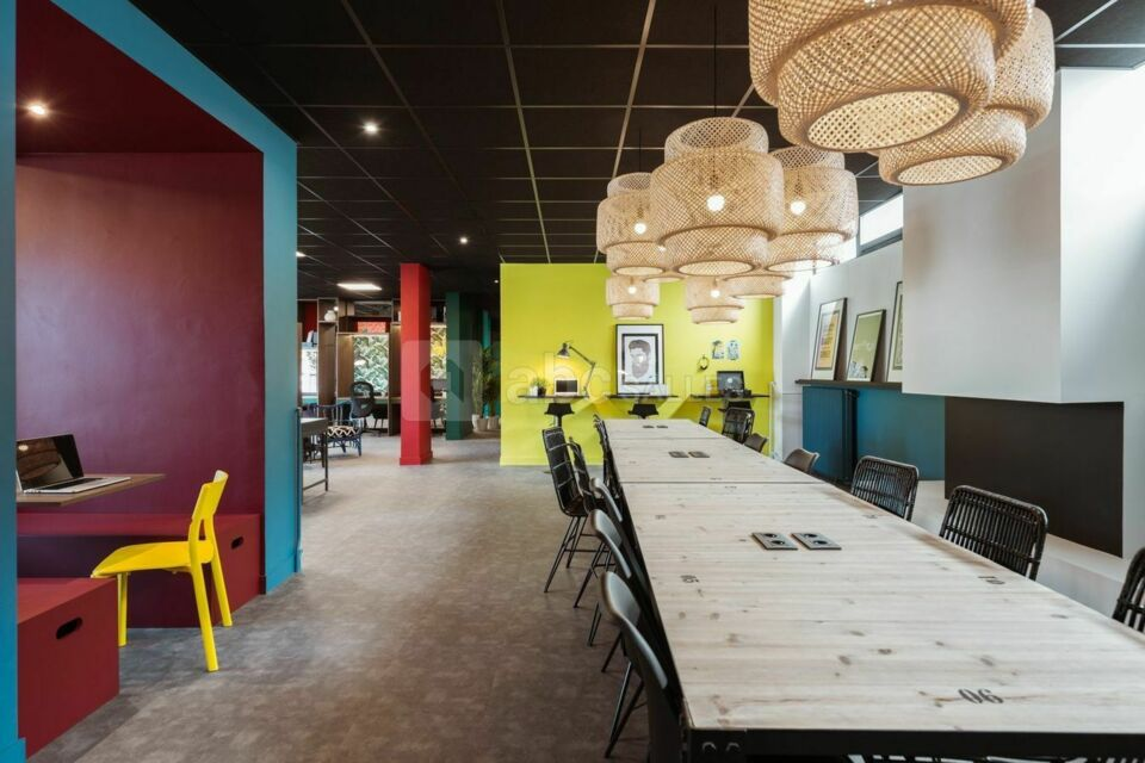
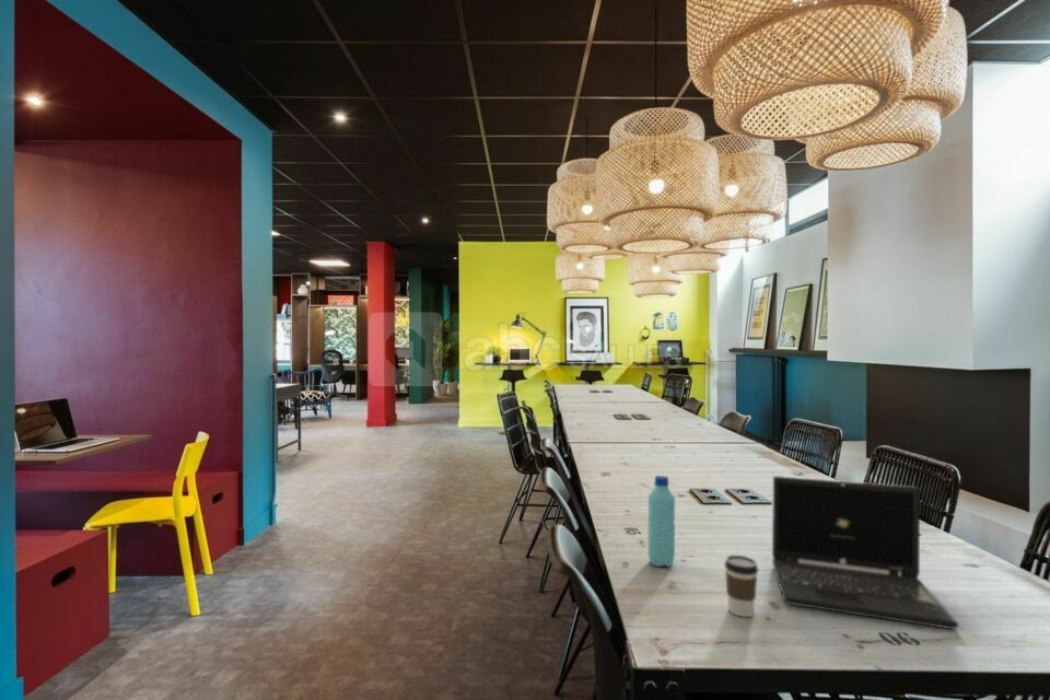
+ coffee cup (740, 585)
+ laptop (853, 542)
+ water bottle (661, 520)
